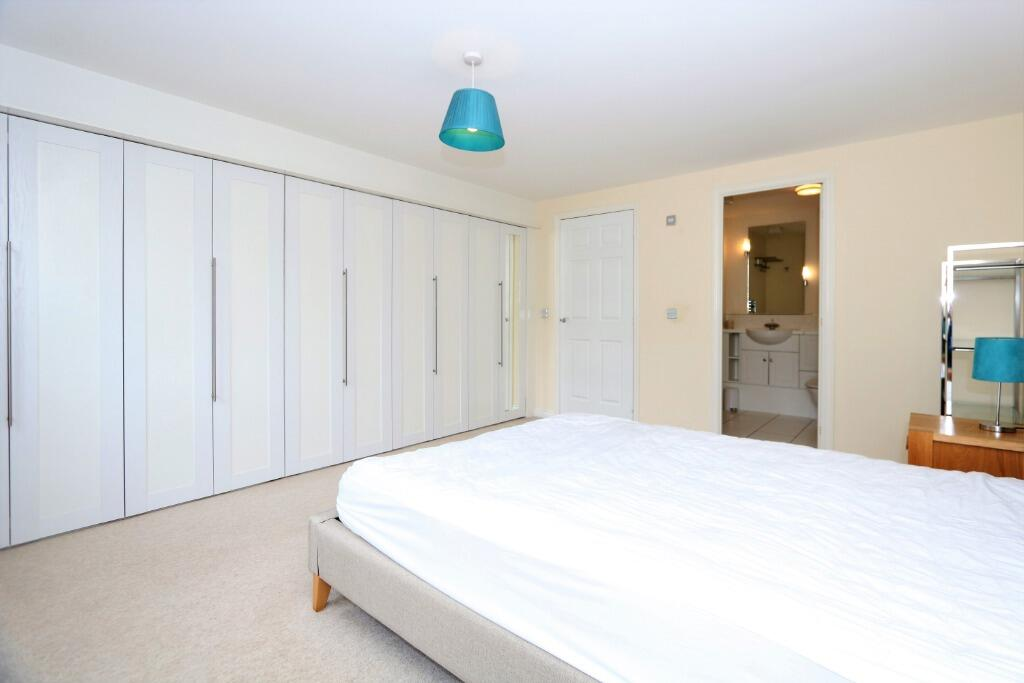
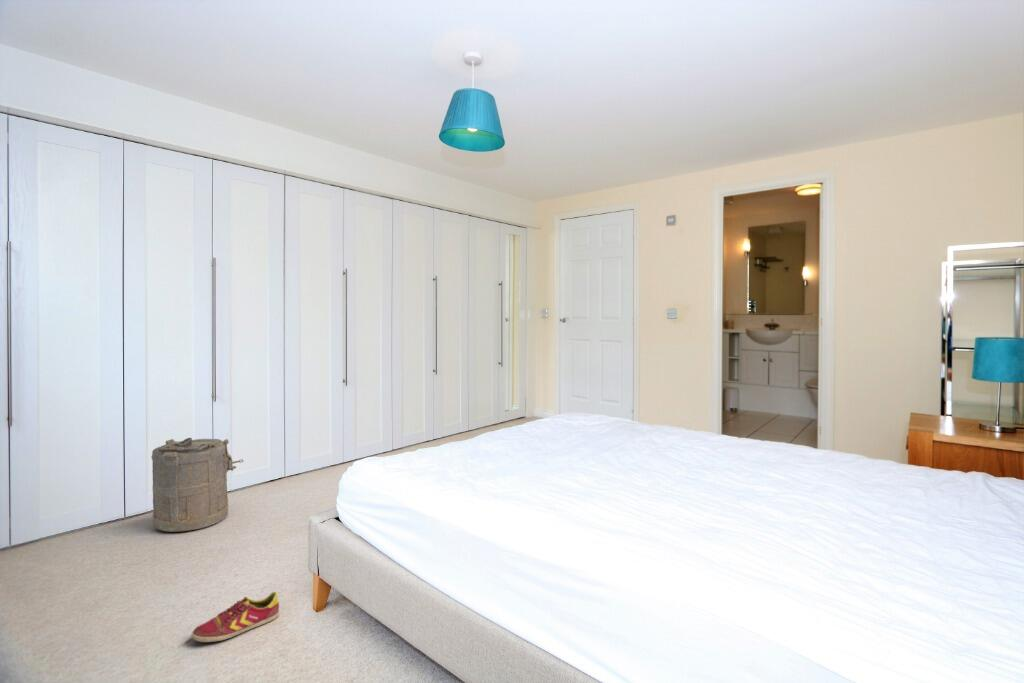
+ shoe (237, 615)
+ laundry hamper (190, 478)
